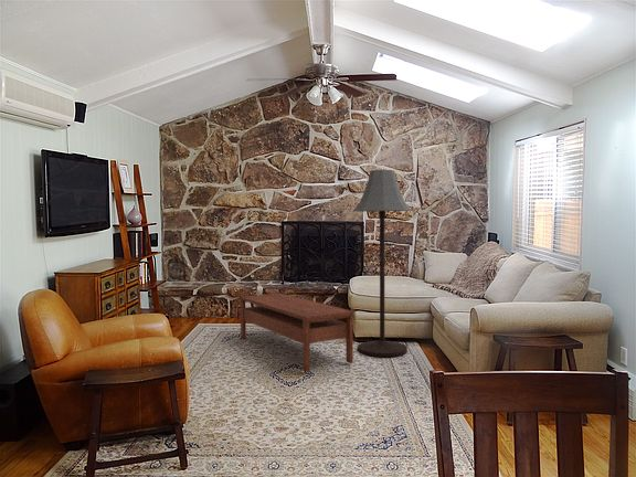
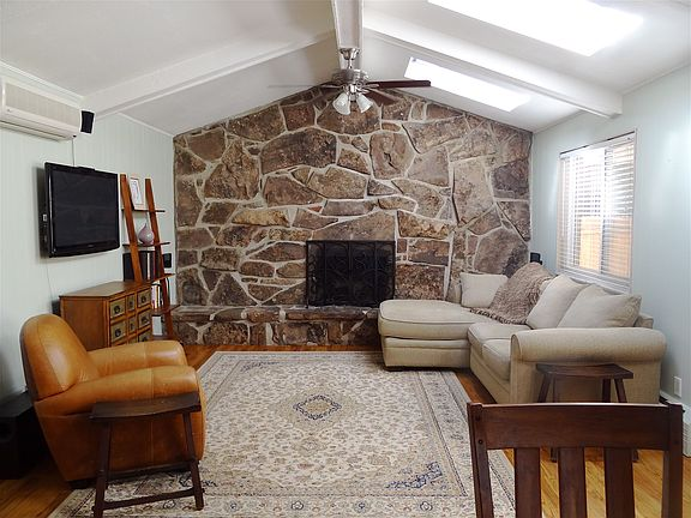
- floor lamp (382, 261)
- coffee table (292, 327)
